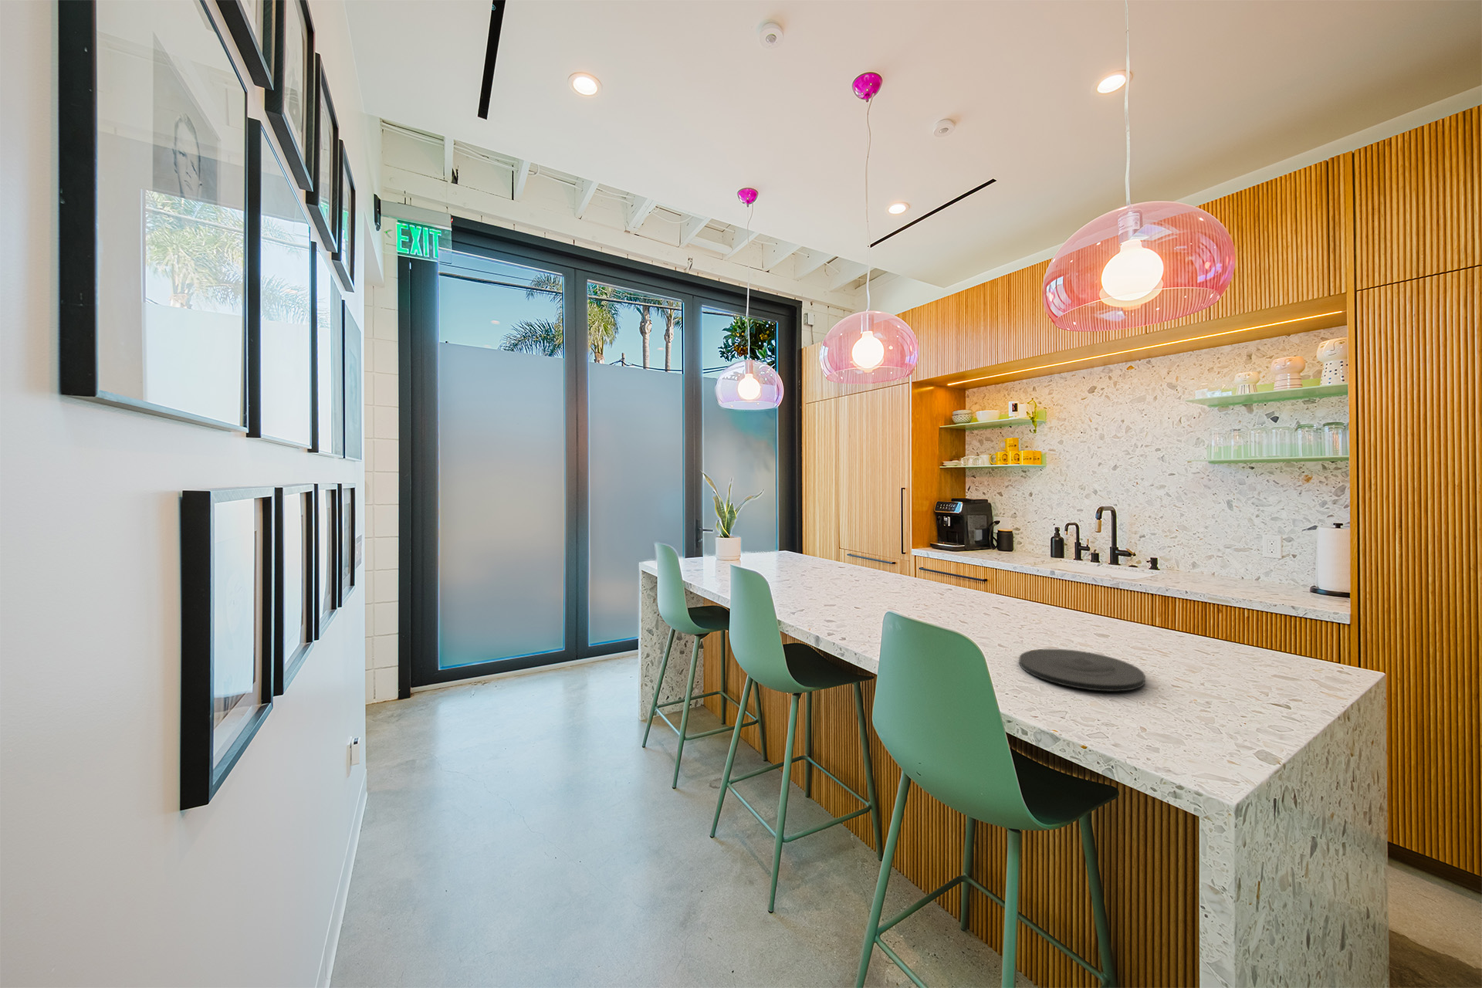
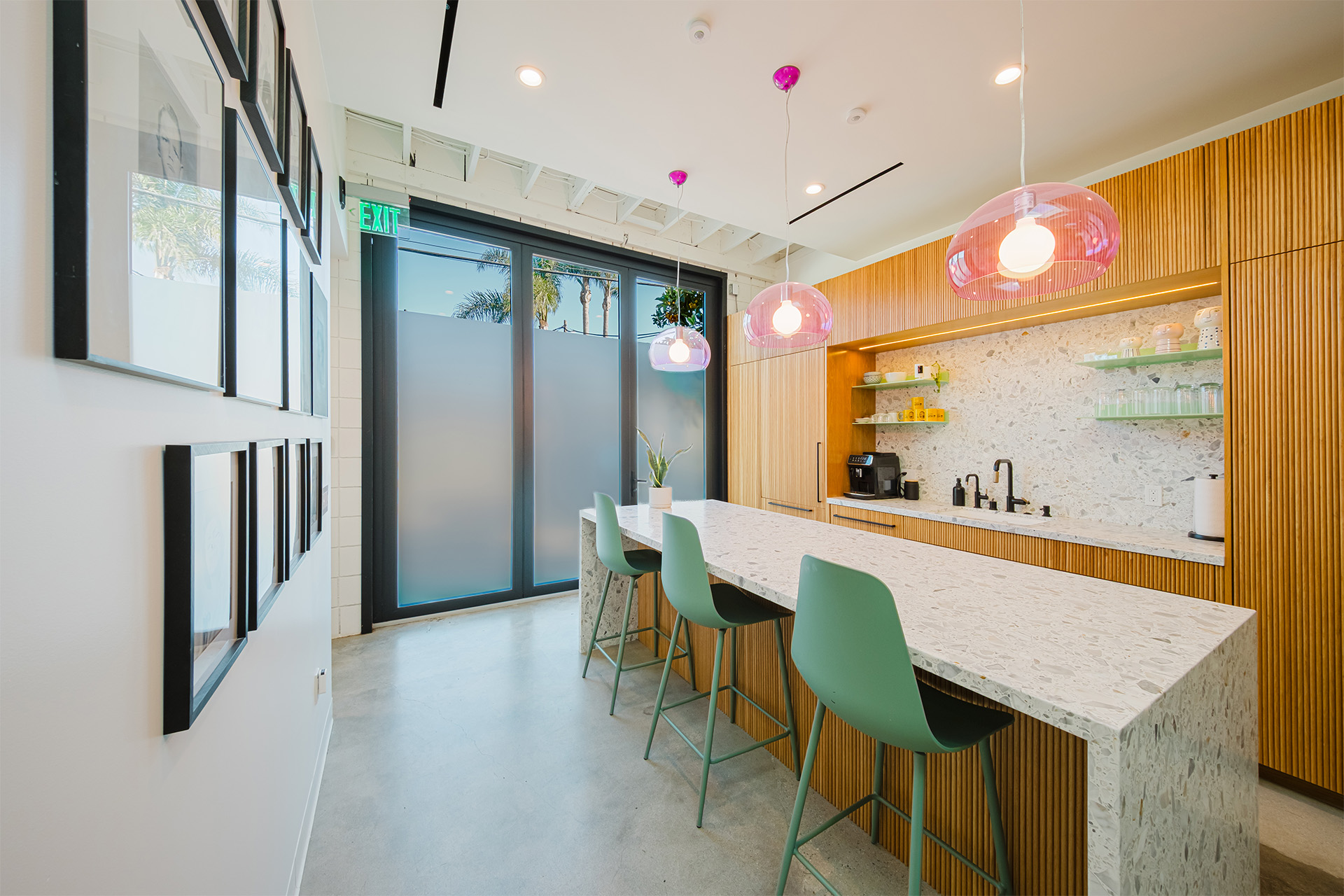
- plate (1078, 664)
